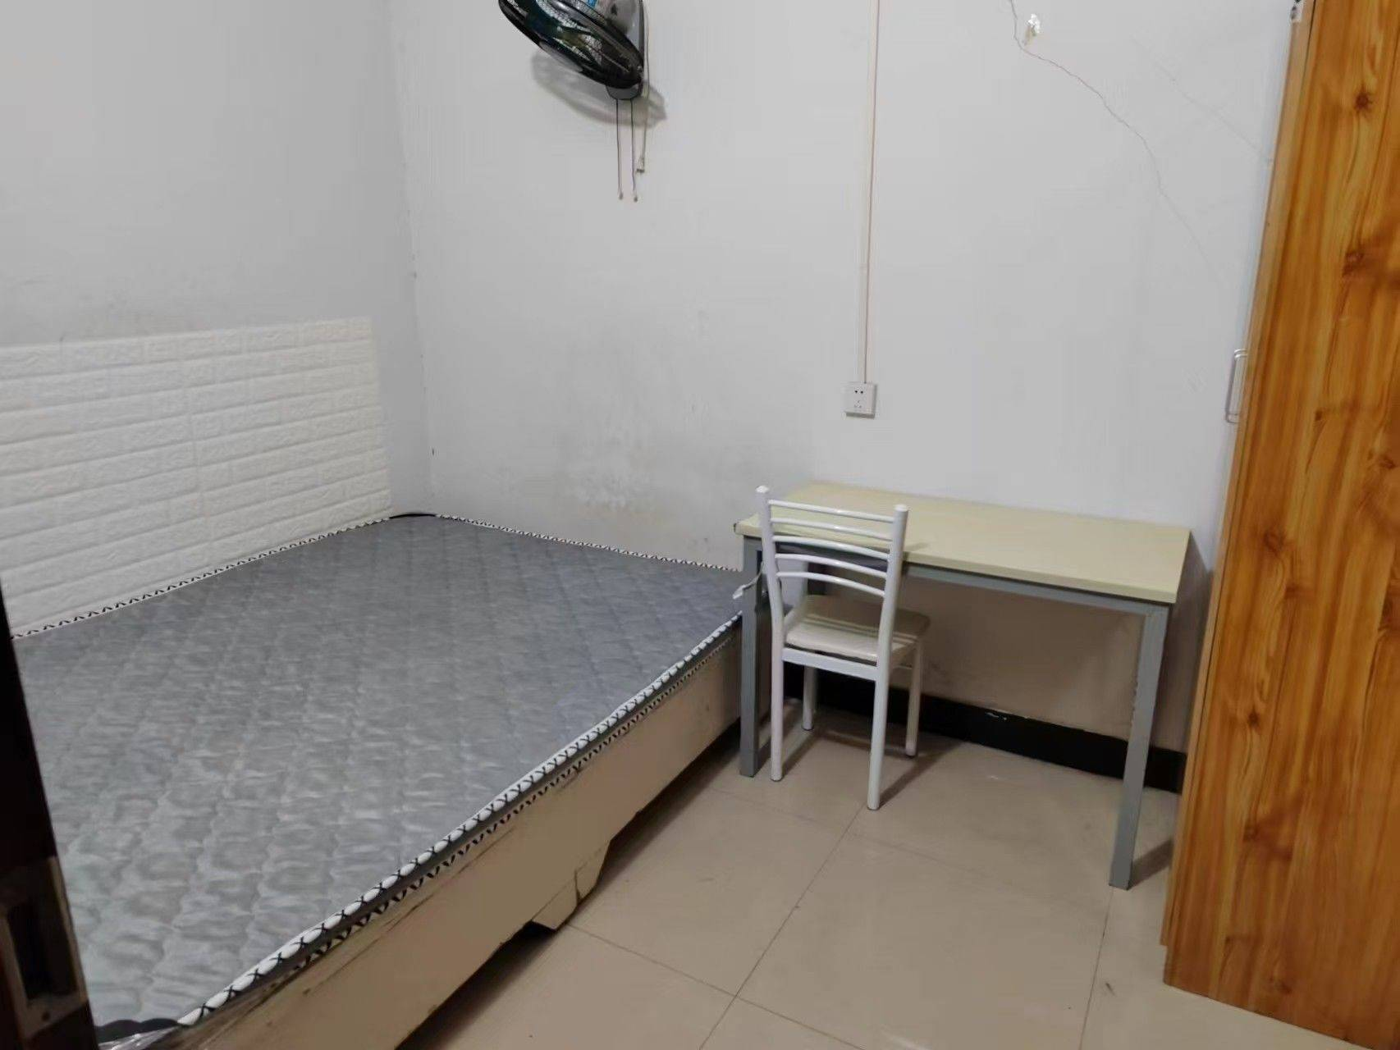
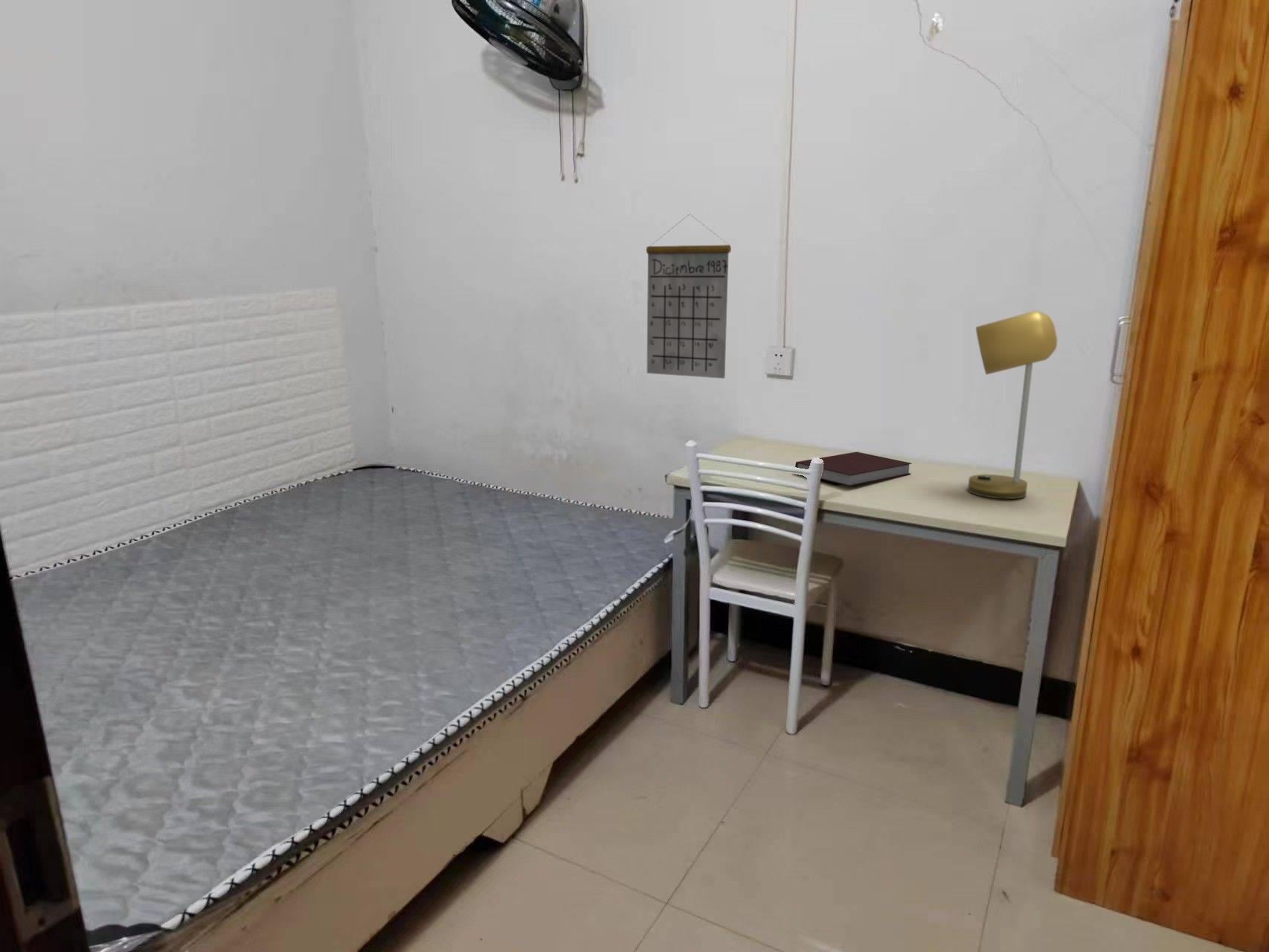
+ desk lamp (1021, 403)
+ calendar (687, 296)
+ notebook (853, 468)
